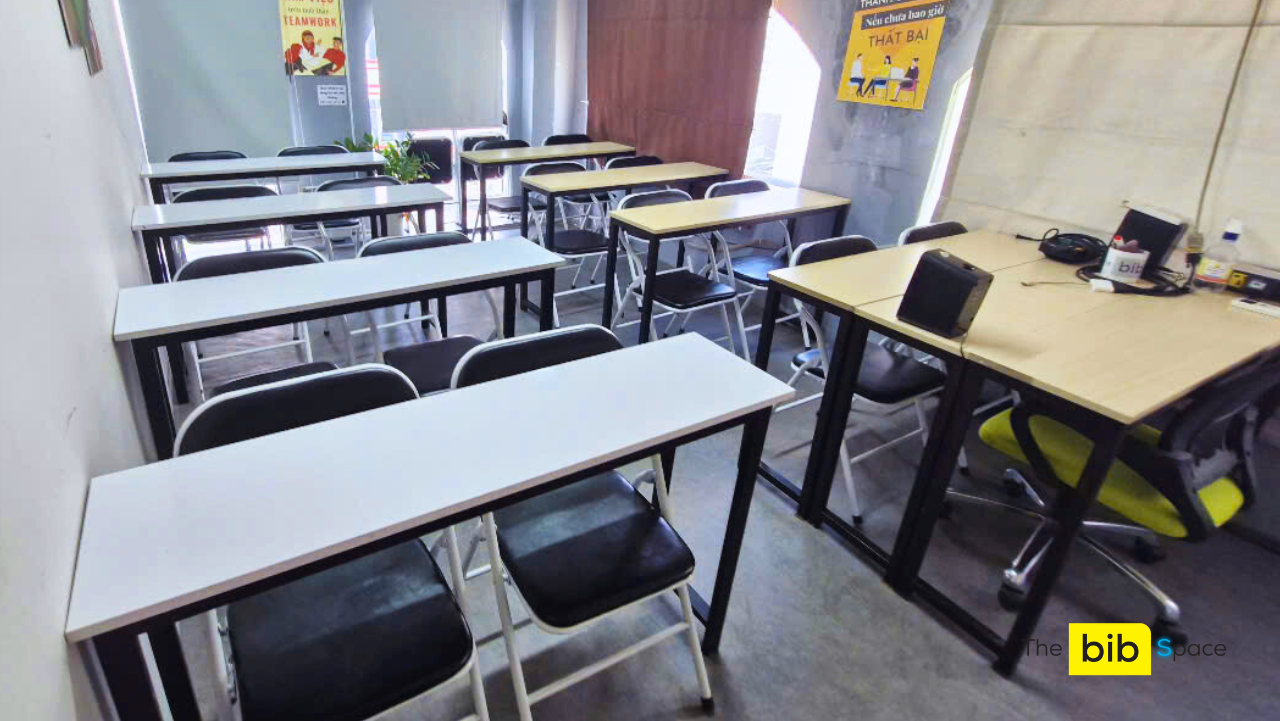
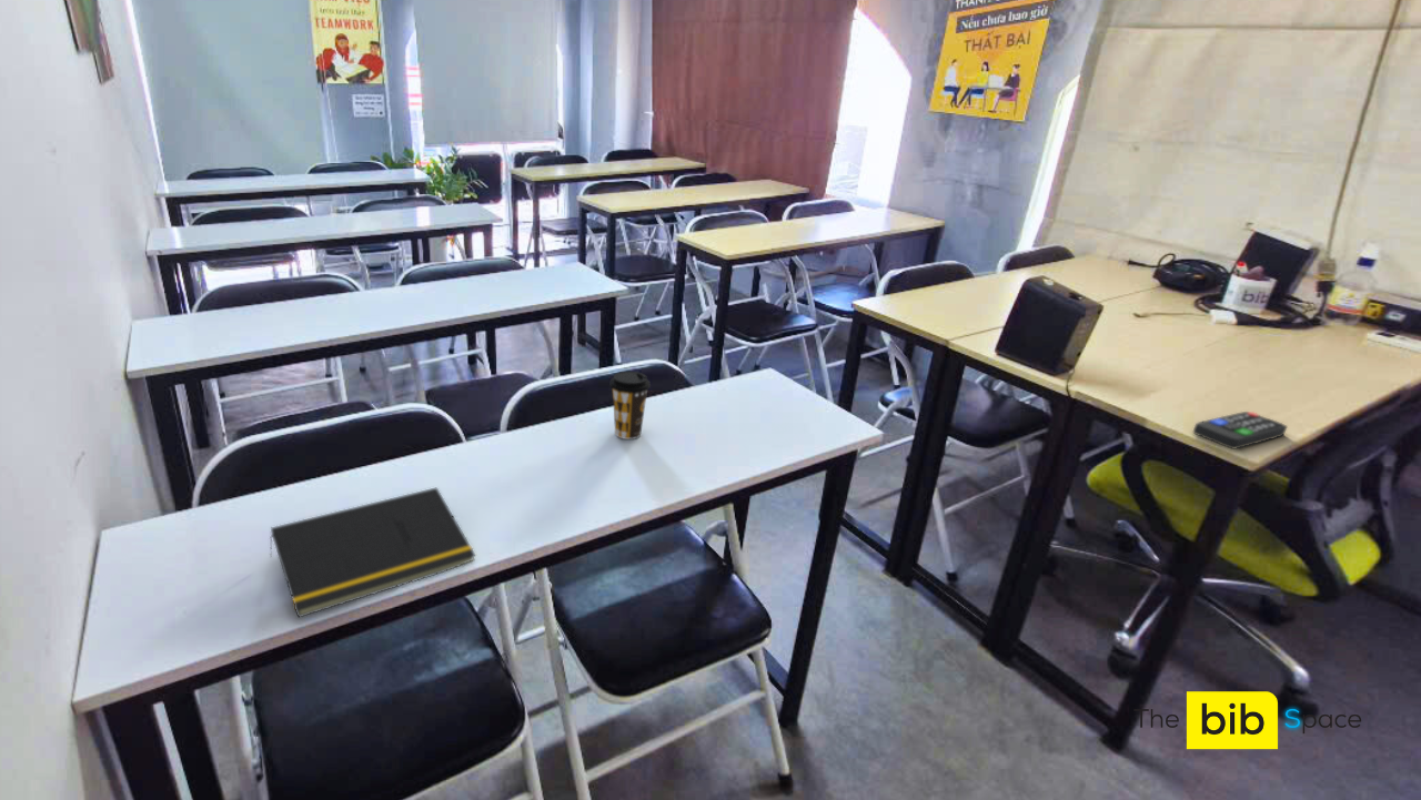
+ coffee cup (628, 405)
+ notepad (375, 545)
+ remote control (1240, 428)
